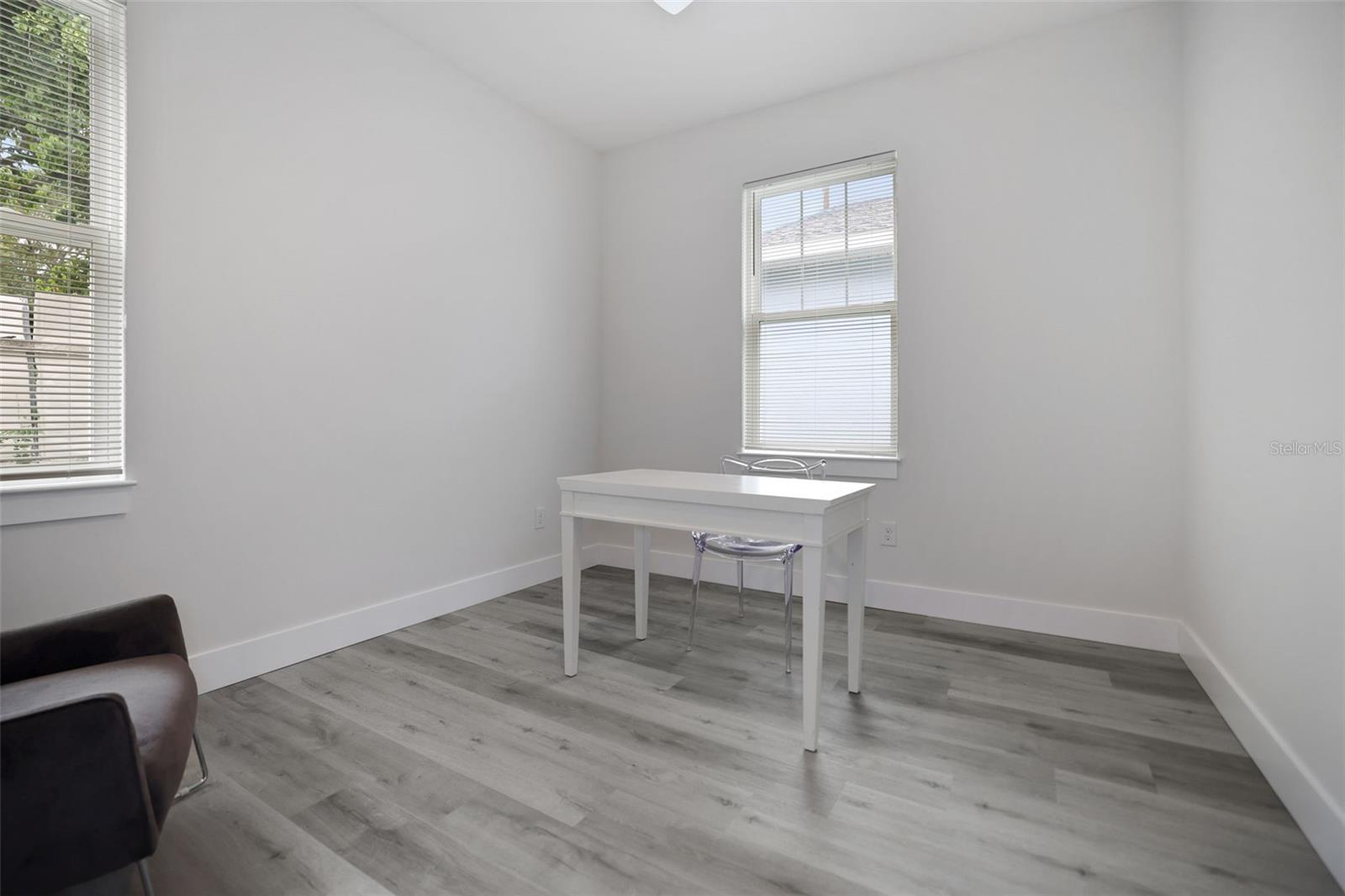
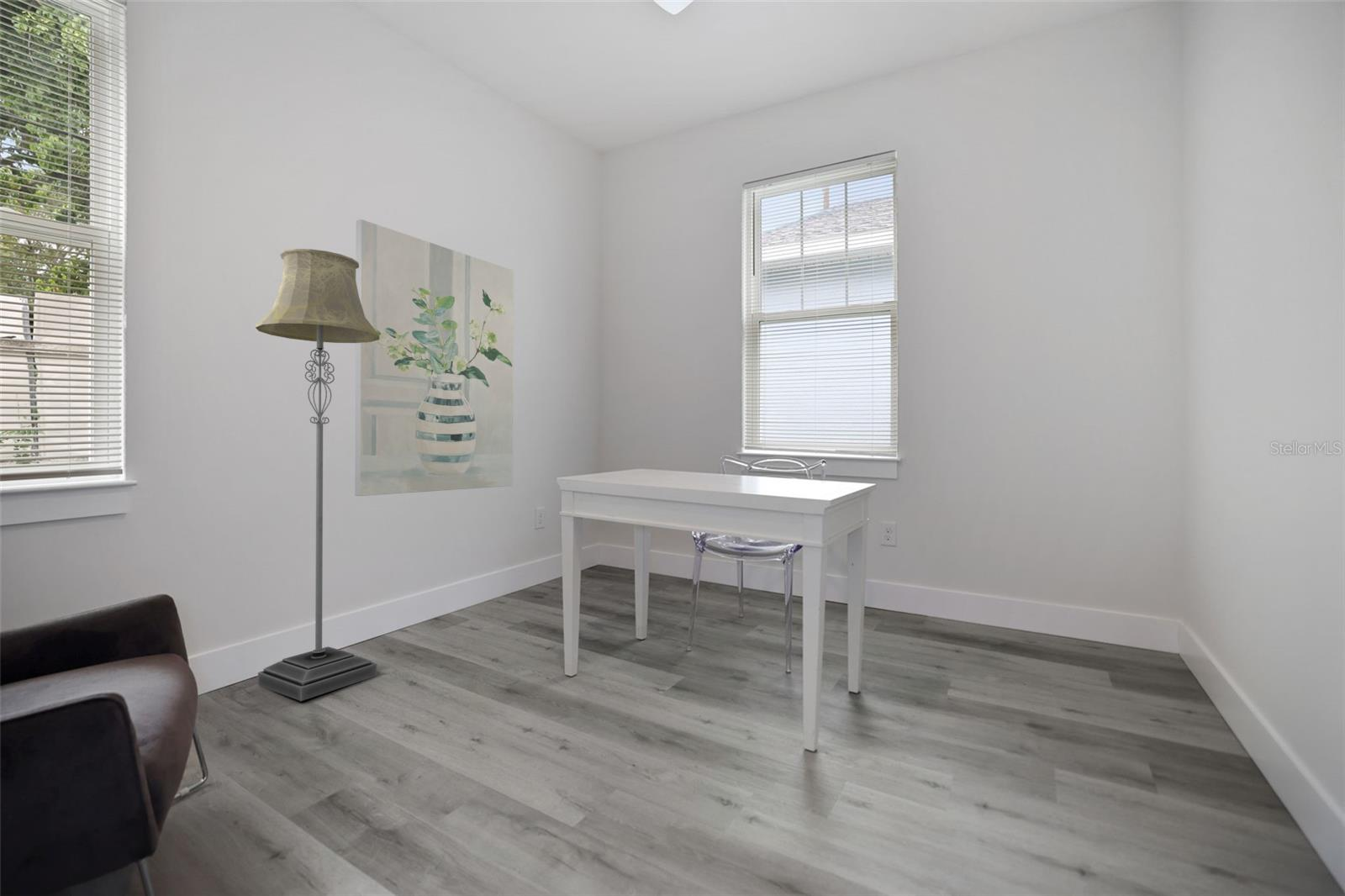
+ floor lamp (319, 470)
+ wall art (443, 369)
